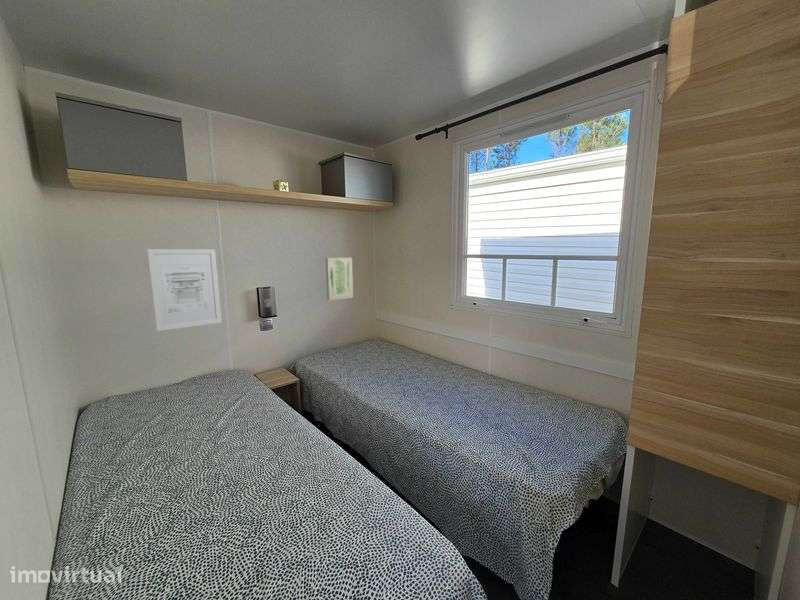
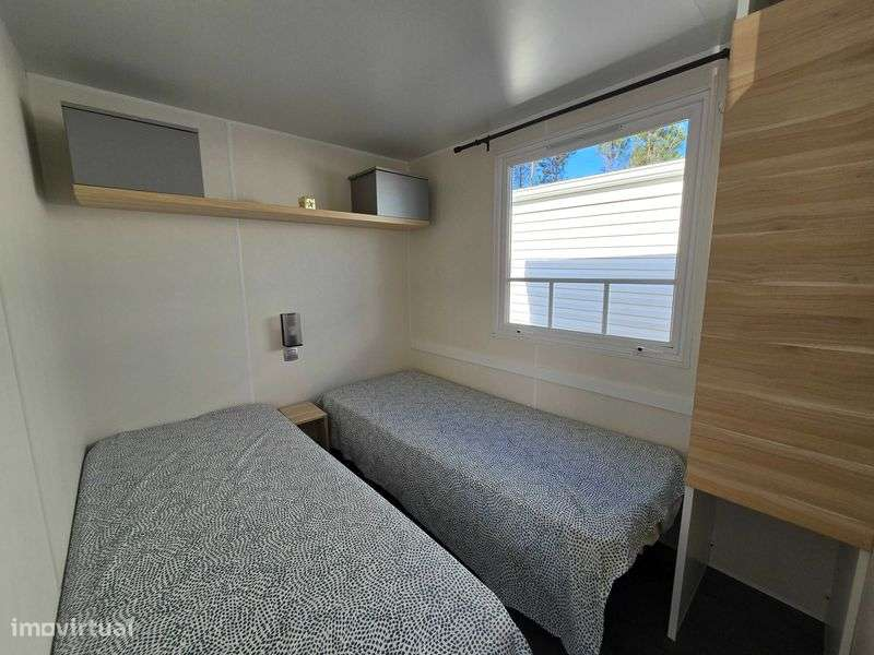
- wall art (187, 288)
- wall art (339, 278)
